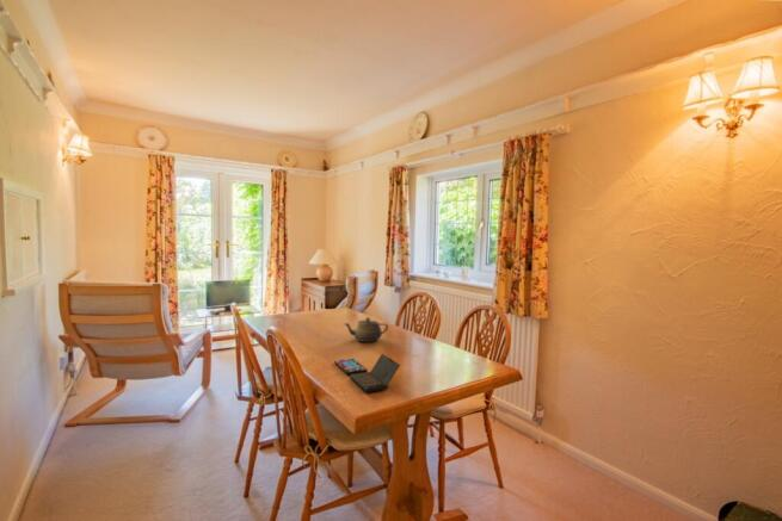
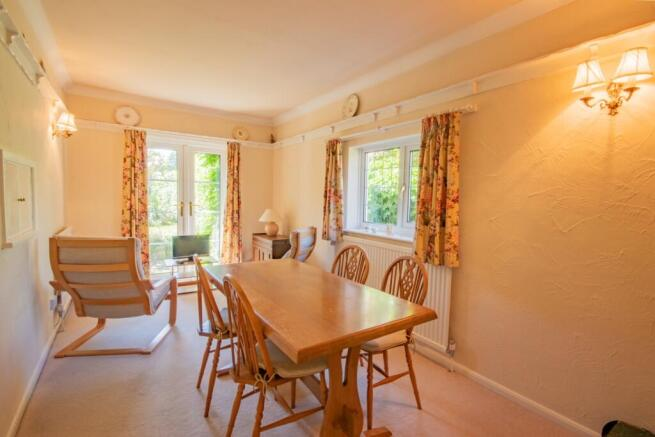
- teapot (365, 328)
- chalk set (362, 365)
